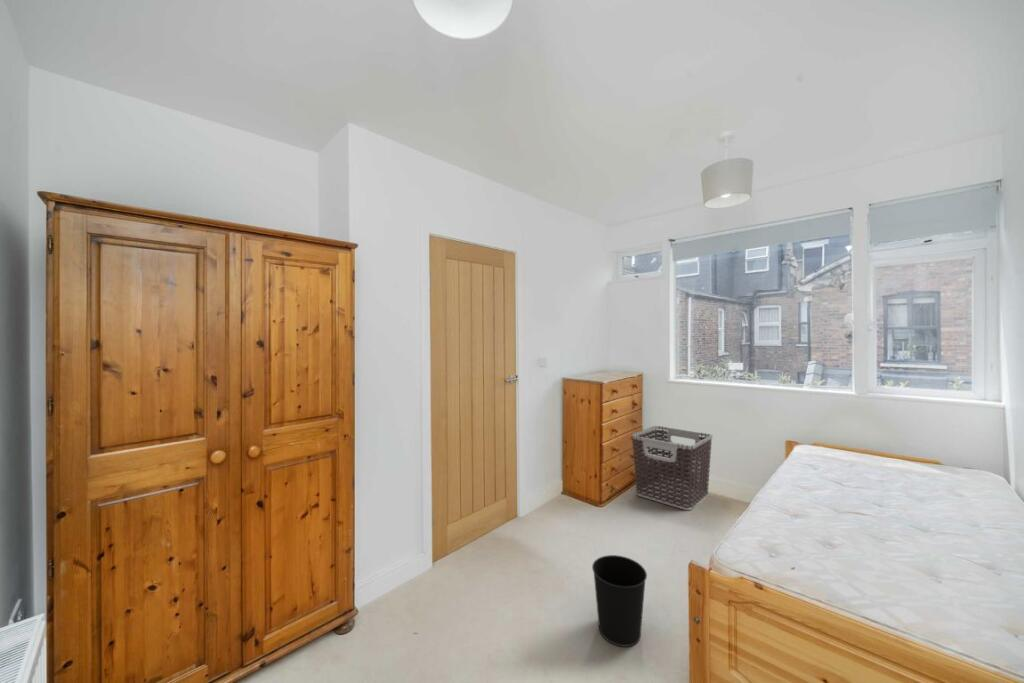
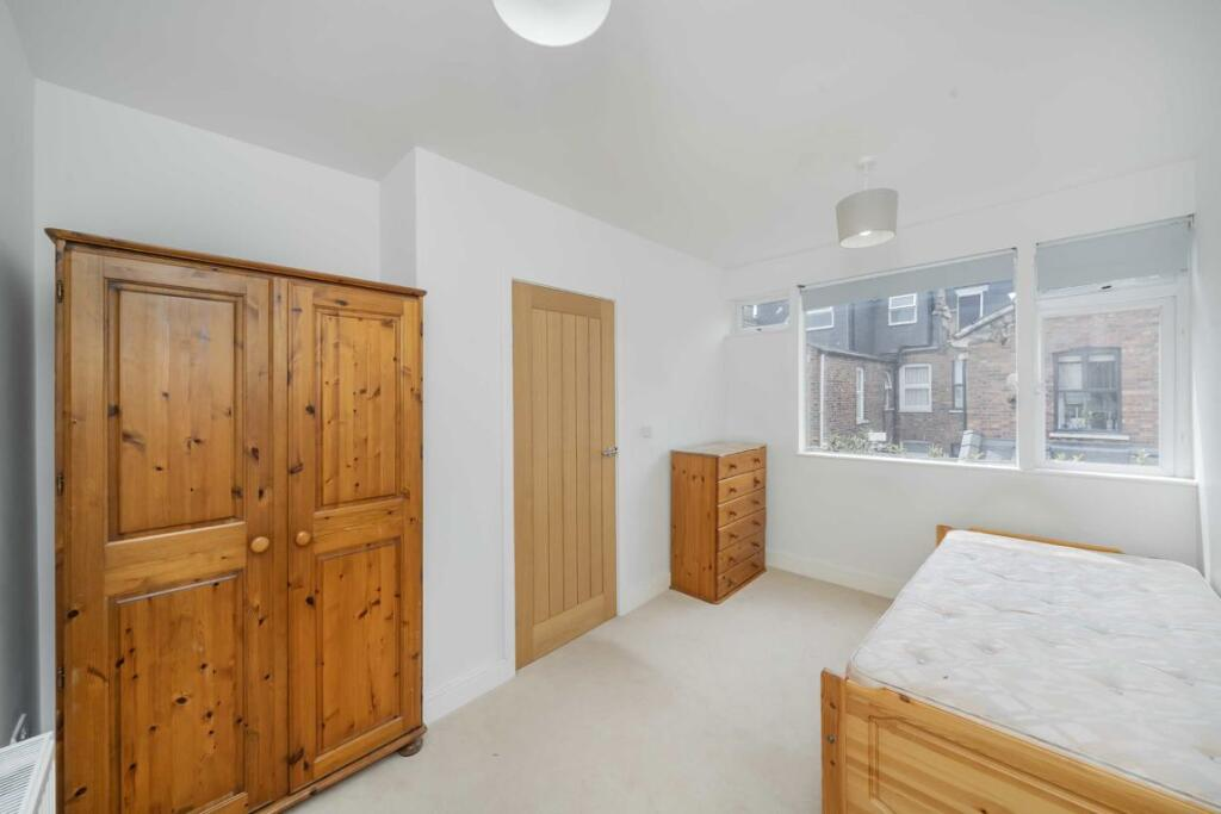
- clothes hamper (671, 464)
- wastebasket (619, 600)
